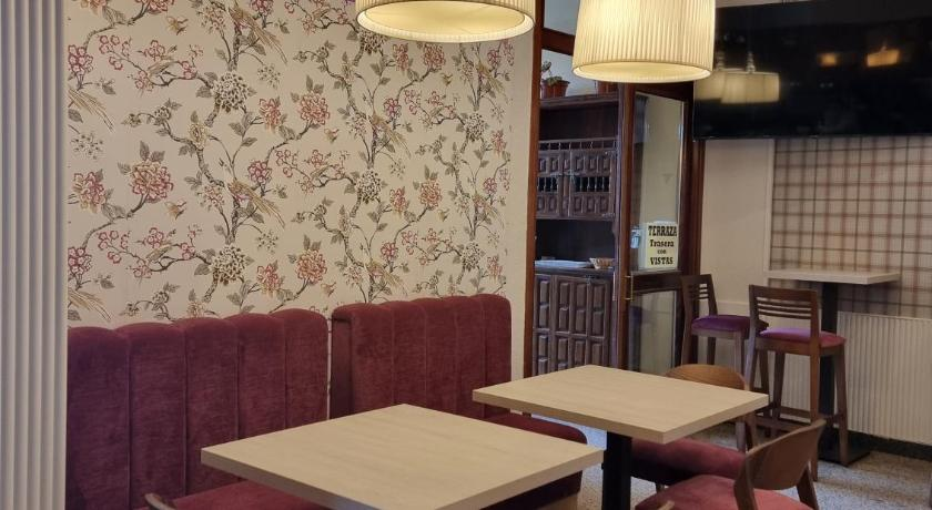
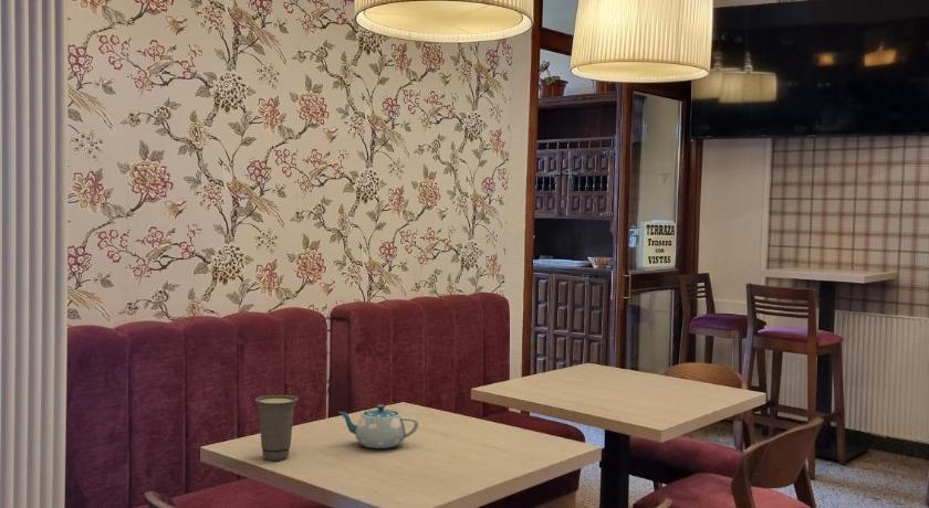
+ chinaware (377, 424)
+ cup (275, 427)
